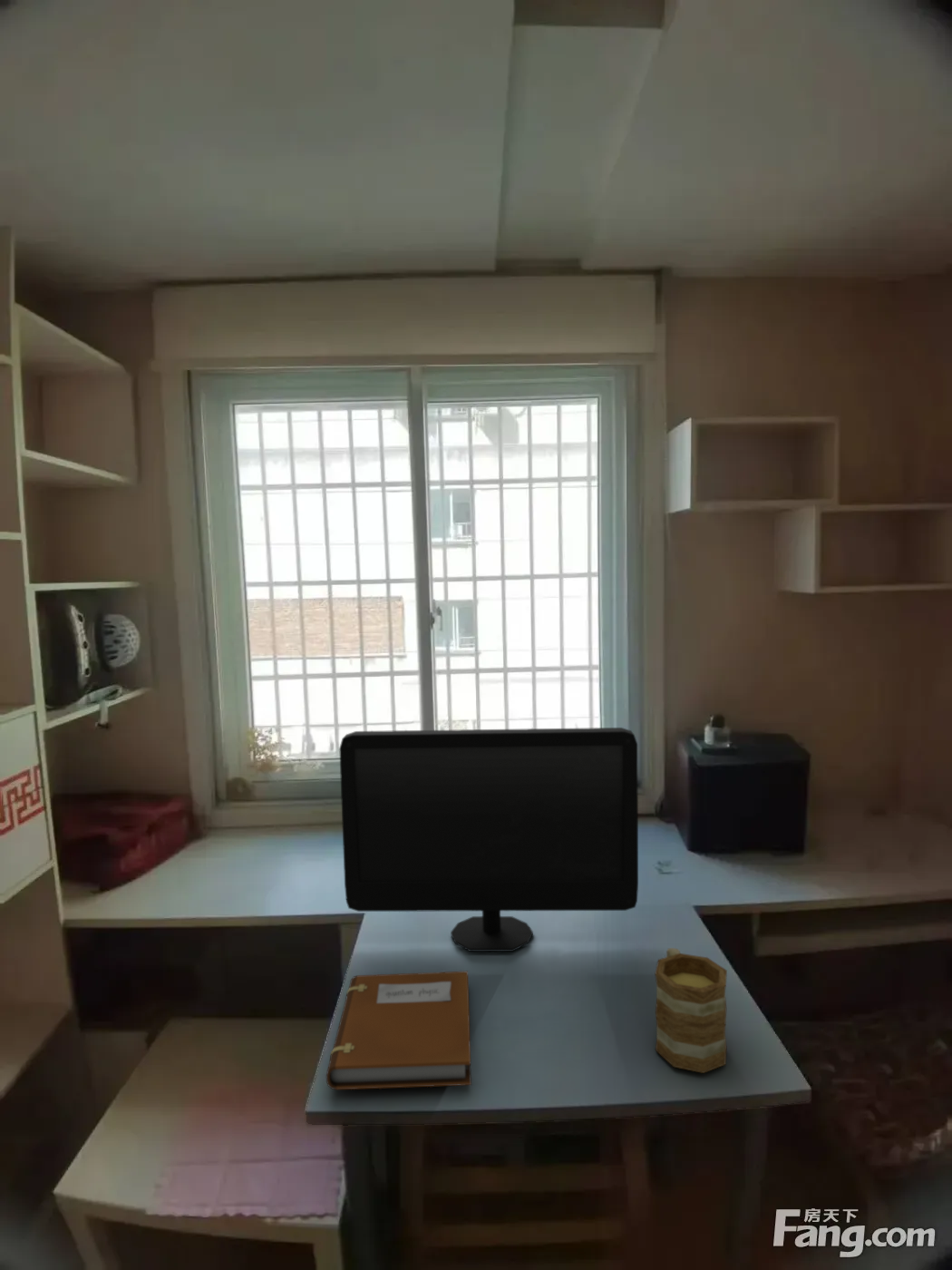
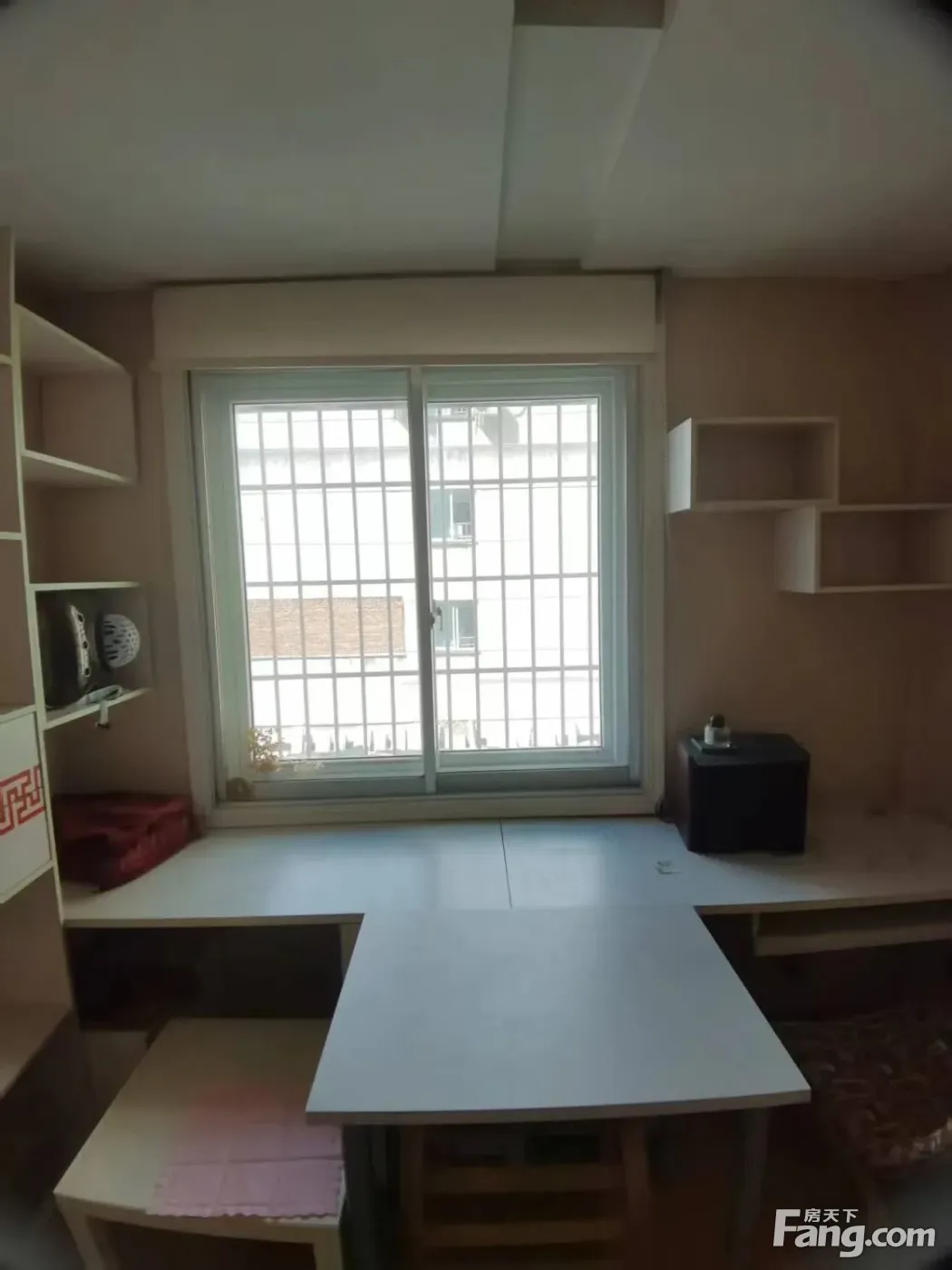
- mug (685, 1001)
- notebook (404, 1021)
- computer monitor (490, 833)
